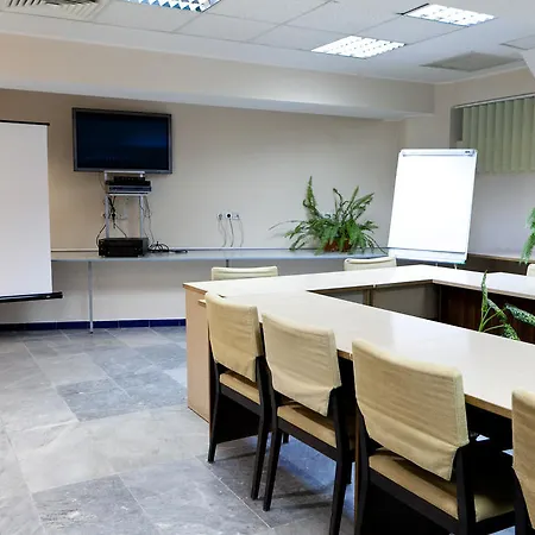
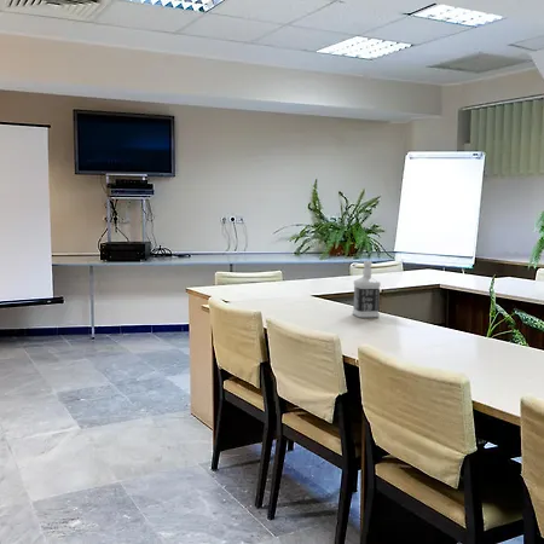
+ bottle (366, 288)
